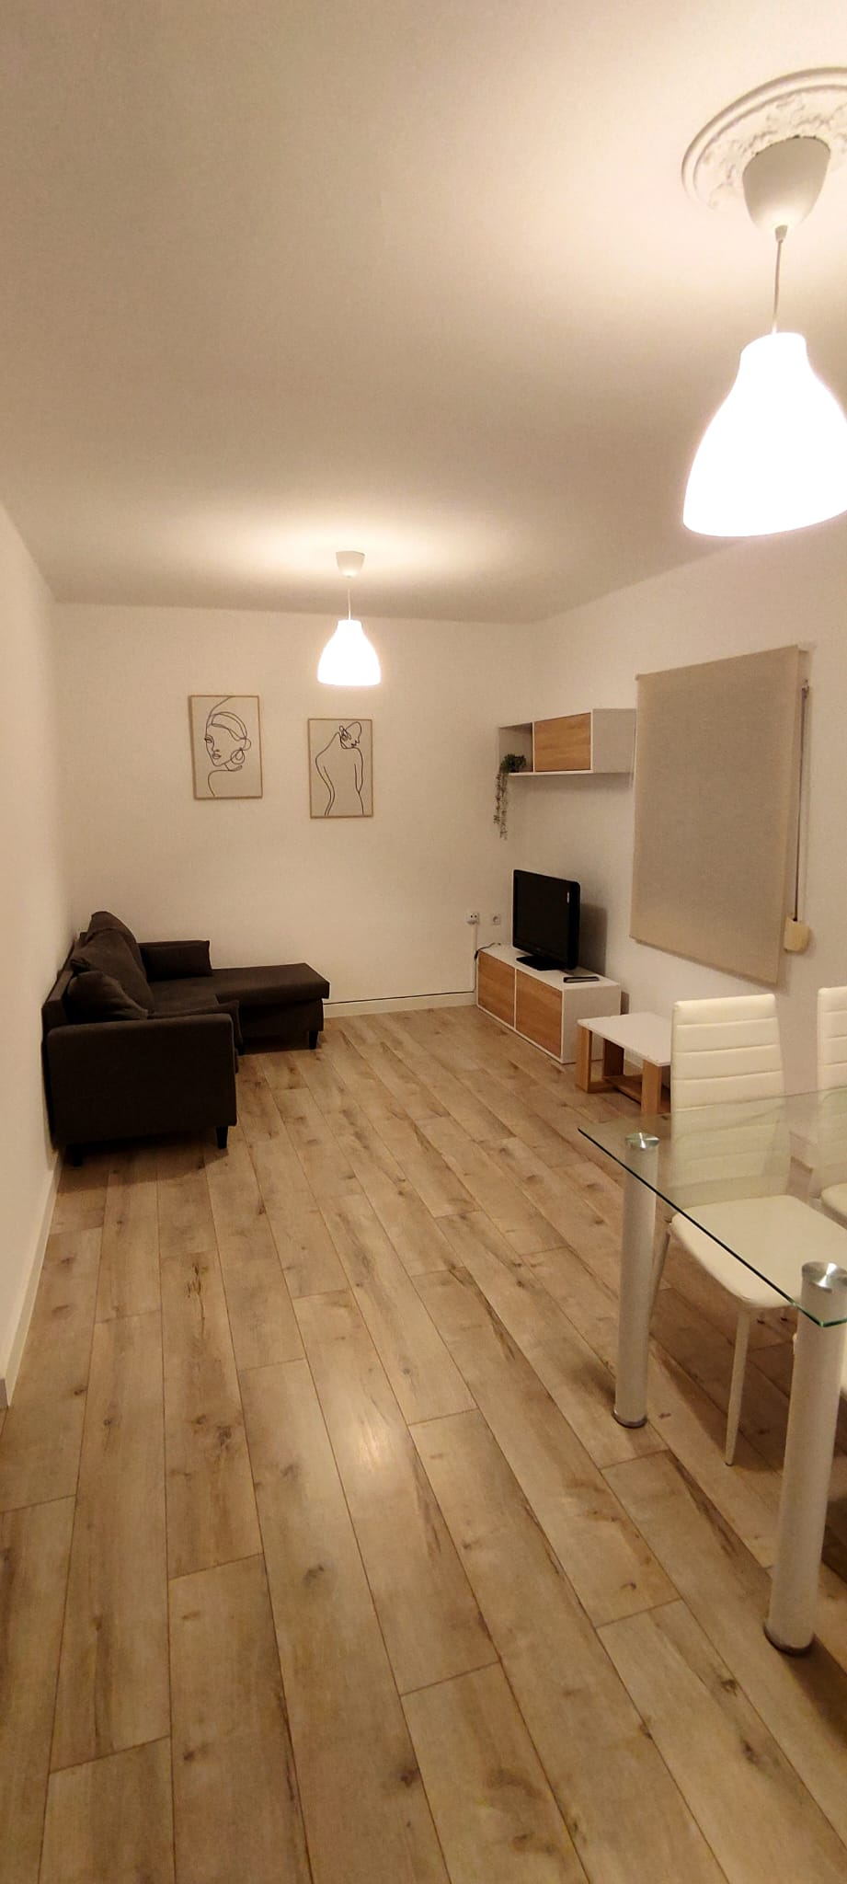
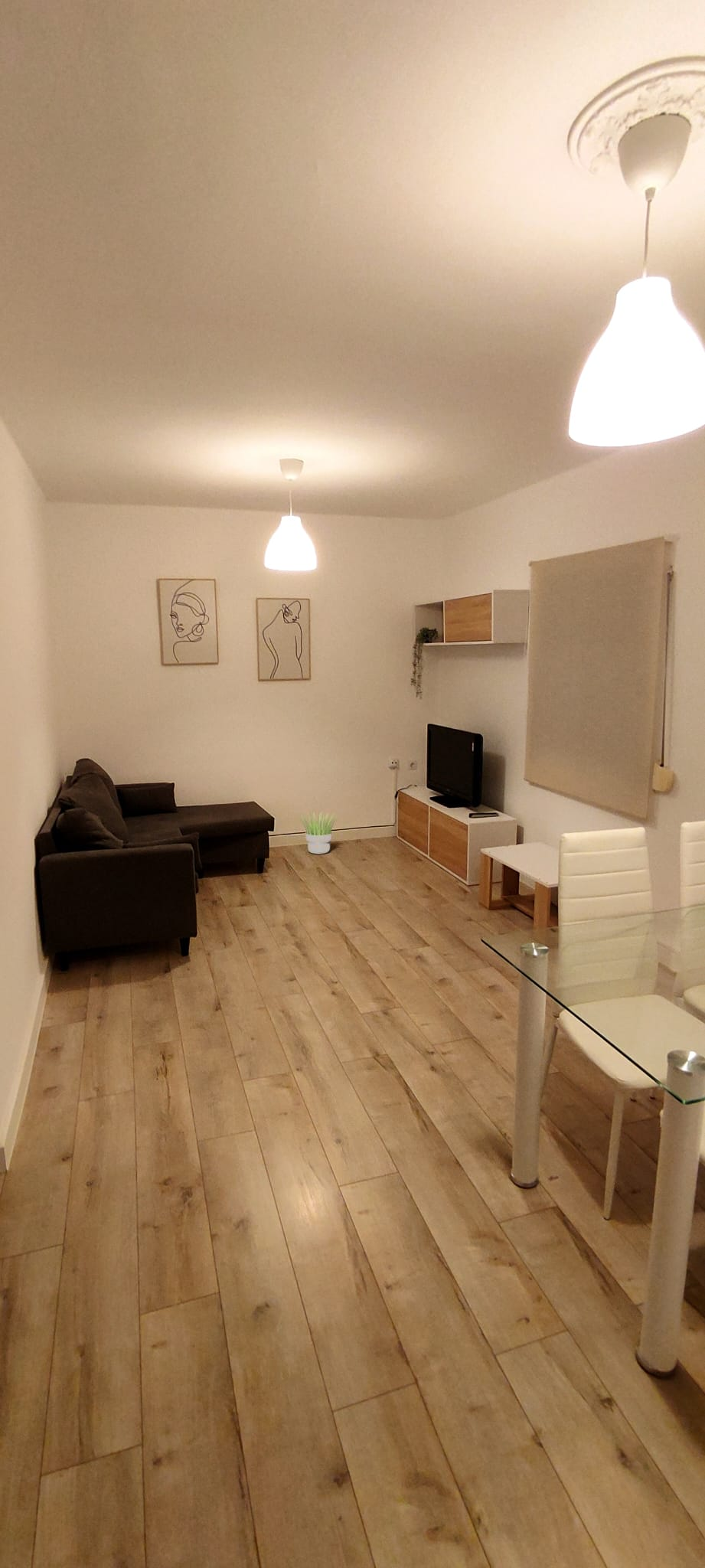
+ potted plant (318, 833)
